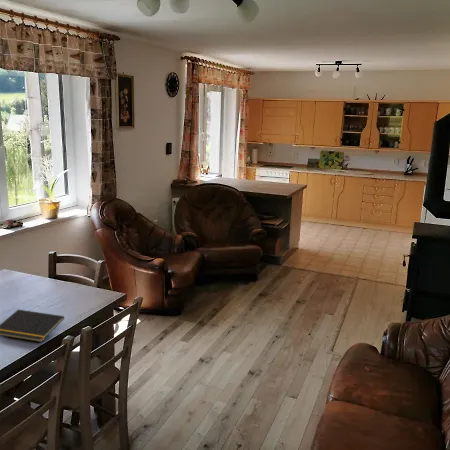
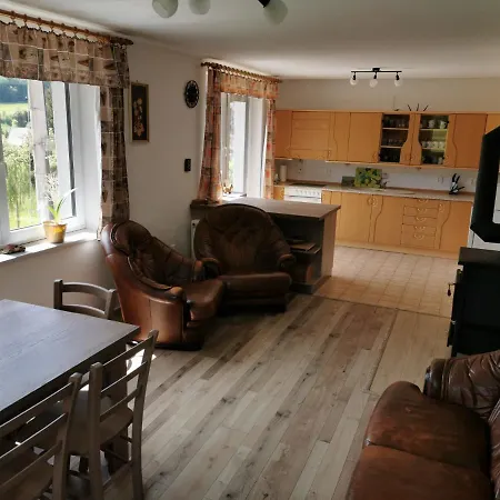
- notepad (29, 324)
